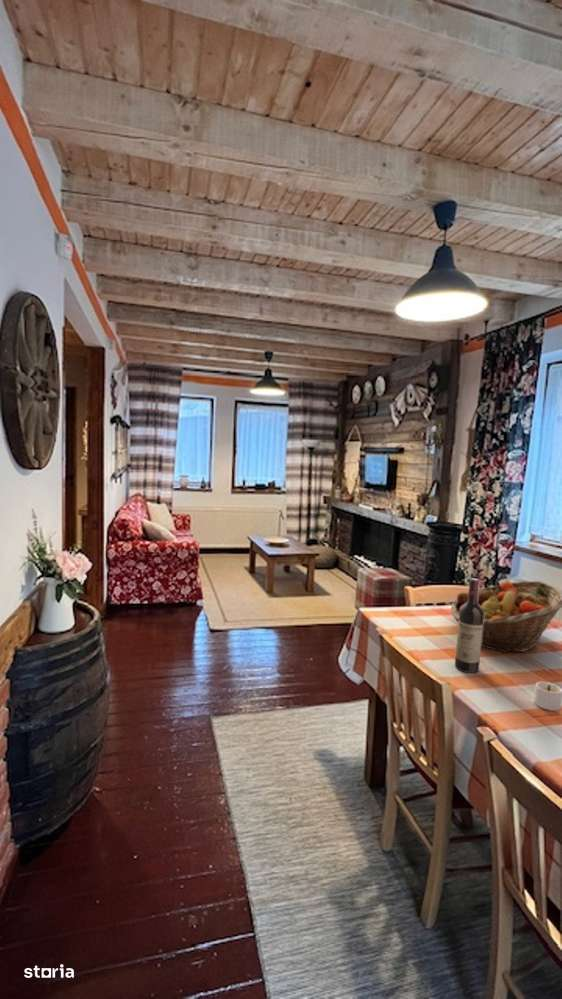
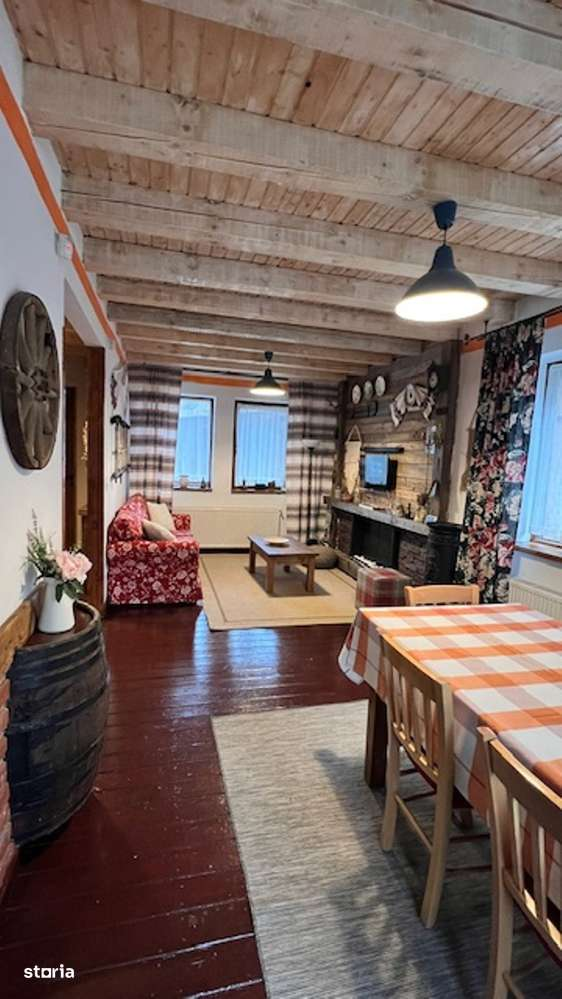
- candle (545, 696)
- fruit basket (505, 610)
- wine bottle (470, 624)
